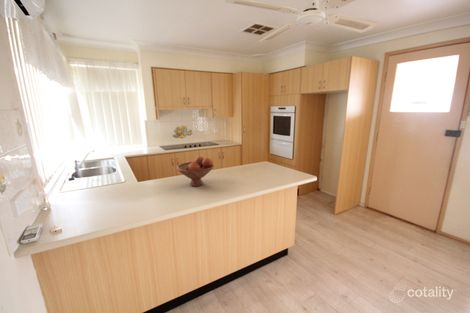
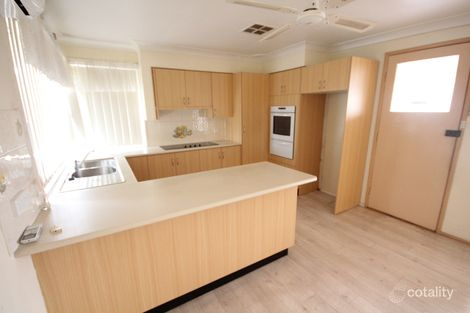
- fruit bowl (195, 171)
